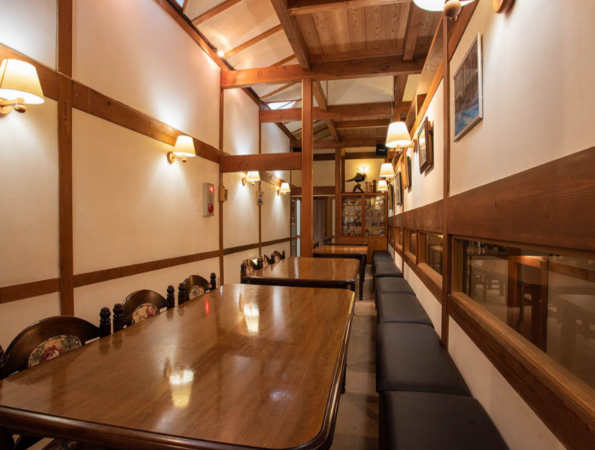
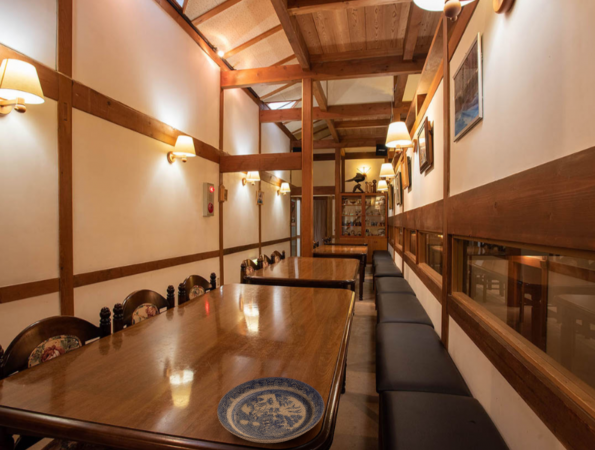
+ plate (271, 410)
